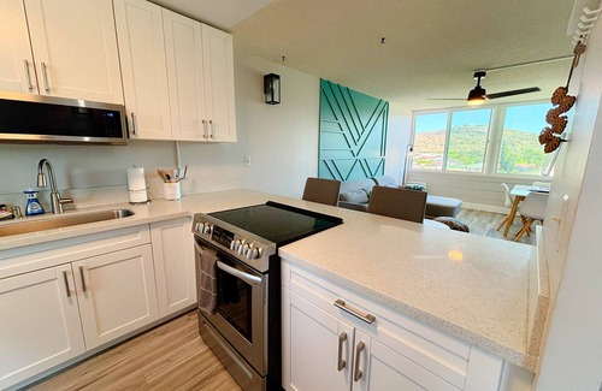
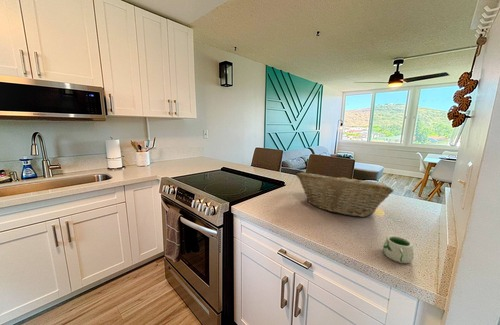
+ fruit basket (339, 188)
+ mug (398, 250)
